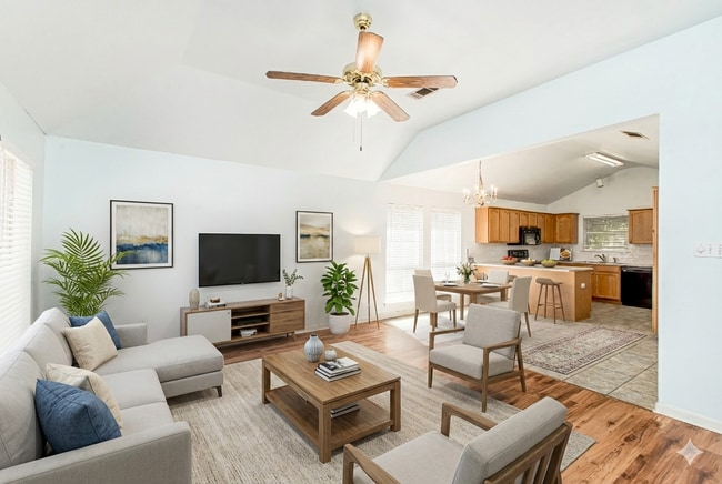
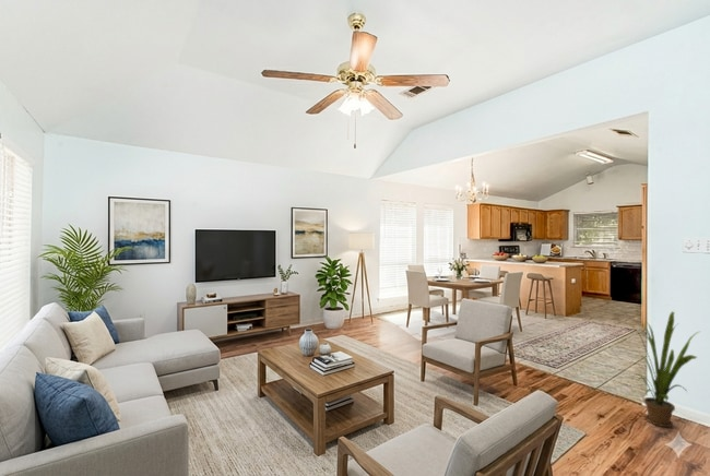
+ house plant (658, 367)
